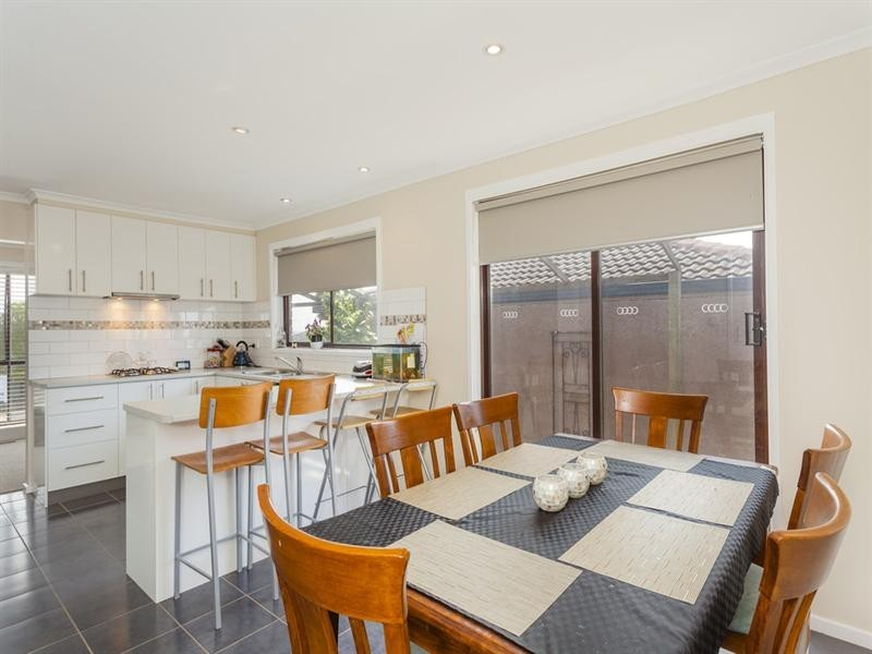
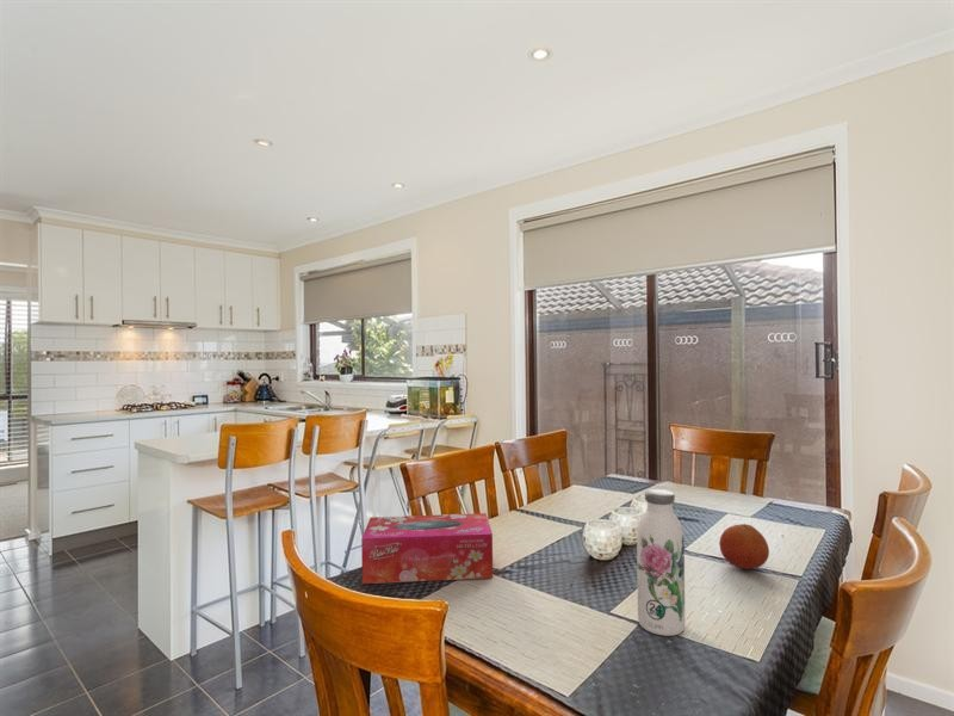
+ water bottle (659, 557)
+ fruit (743, 545)
+ tissue box (428, 545)
